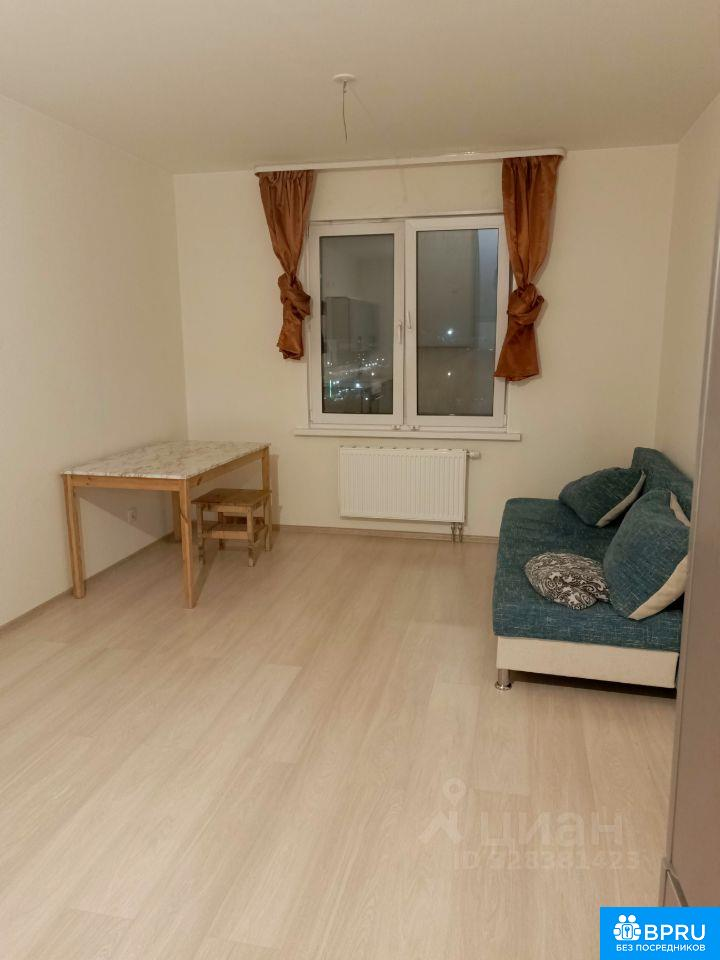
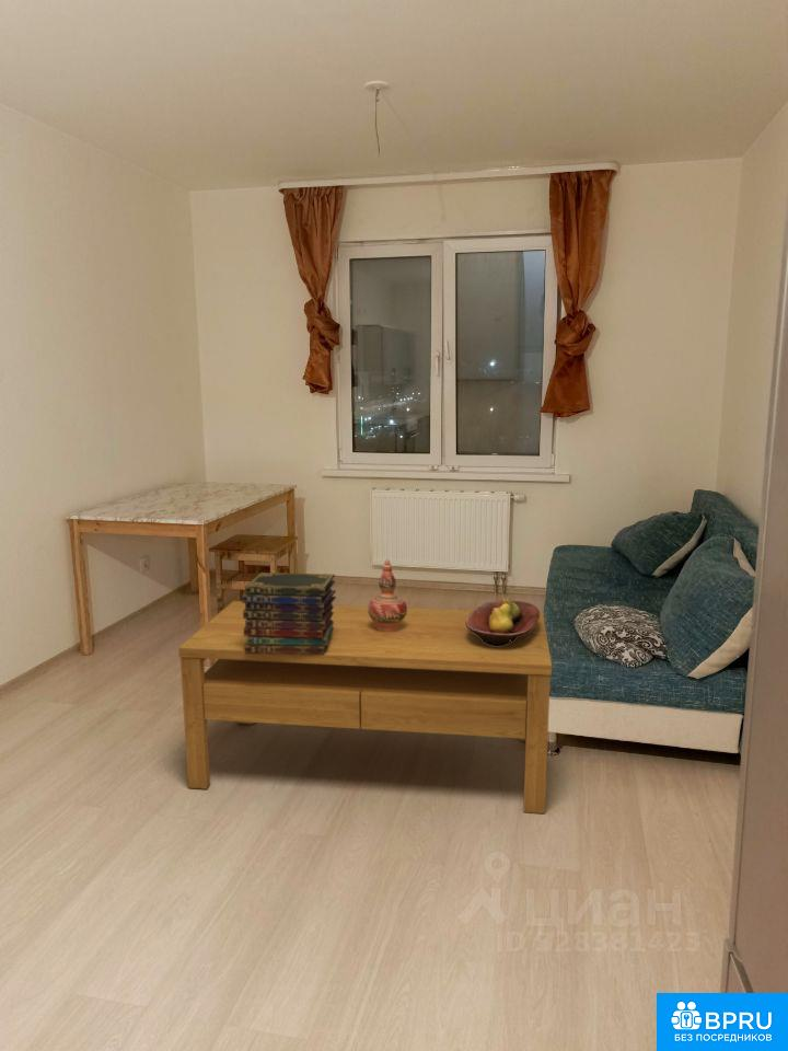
+ book stack (290, 612)
+ coffee table (372, 696)
+ decorative vase (387, 592)
+ fruit bowl (502, 617)
